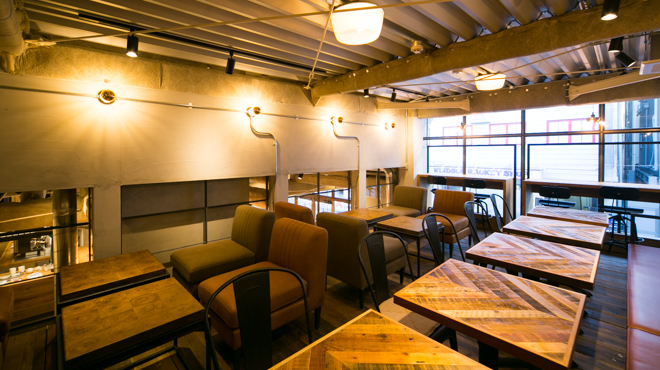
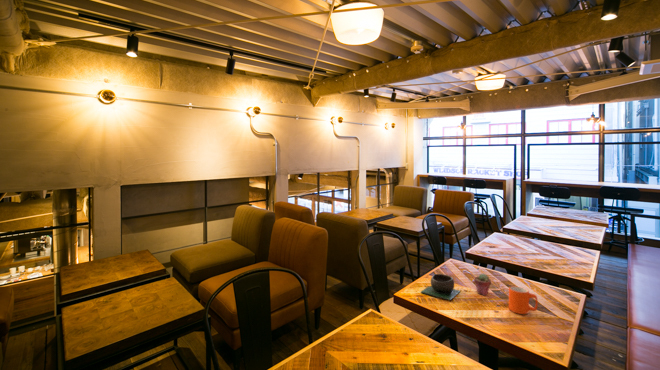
+ bowl (440, 284)
+ mug (521, 300)
+ potted succulent (482, 283)
